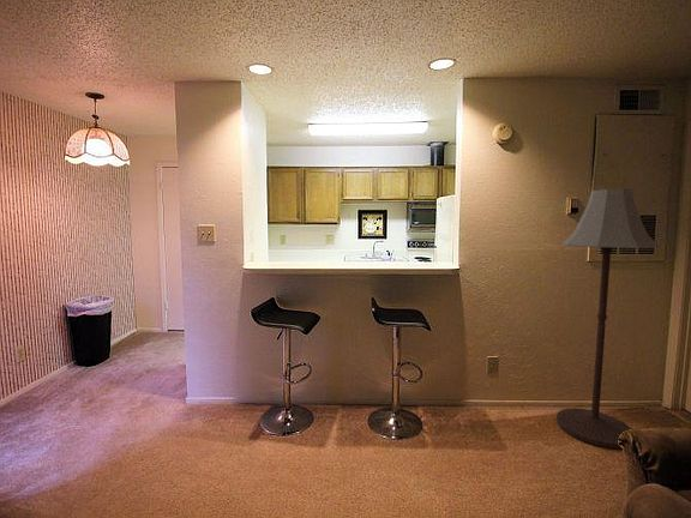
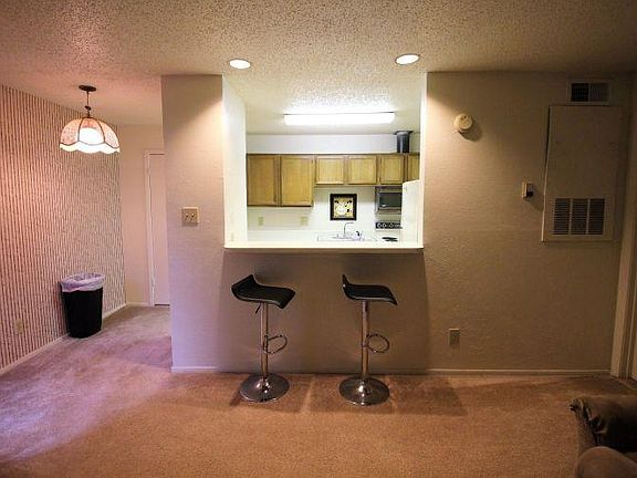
- floor lamp (602, 313)
